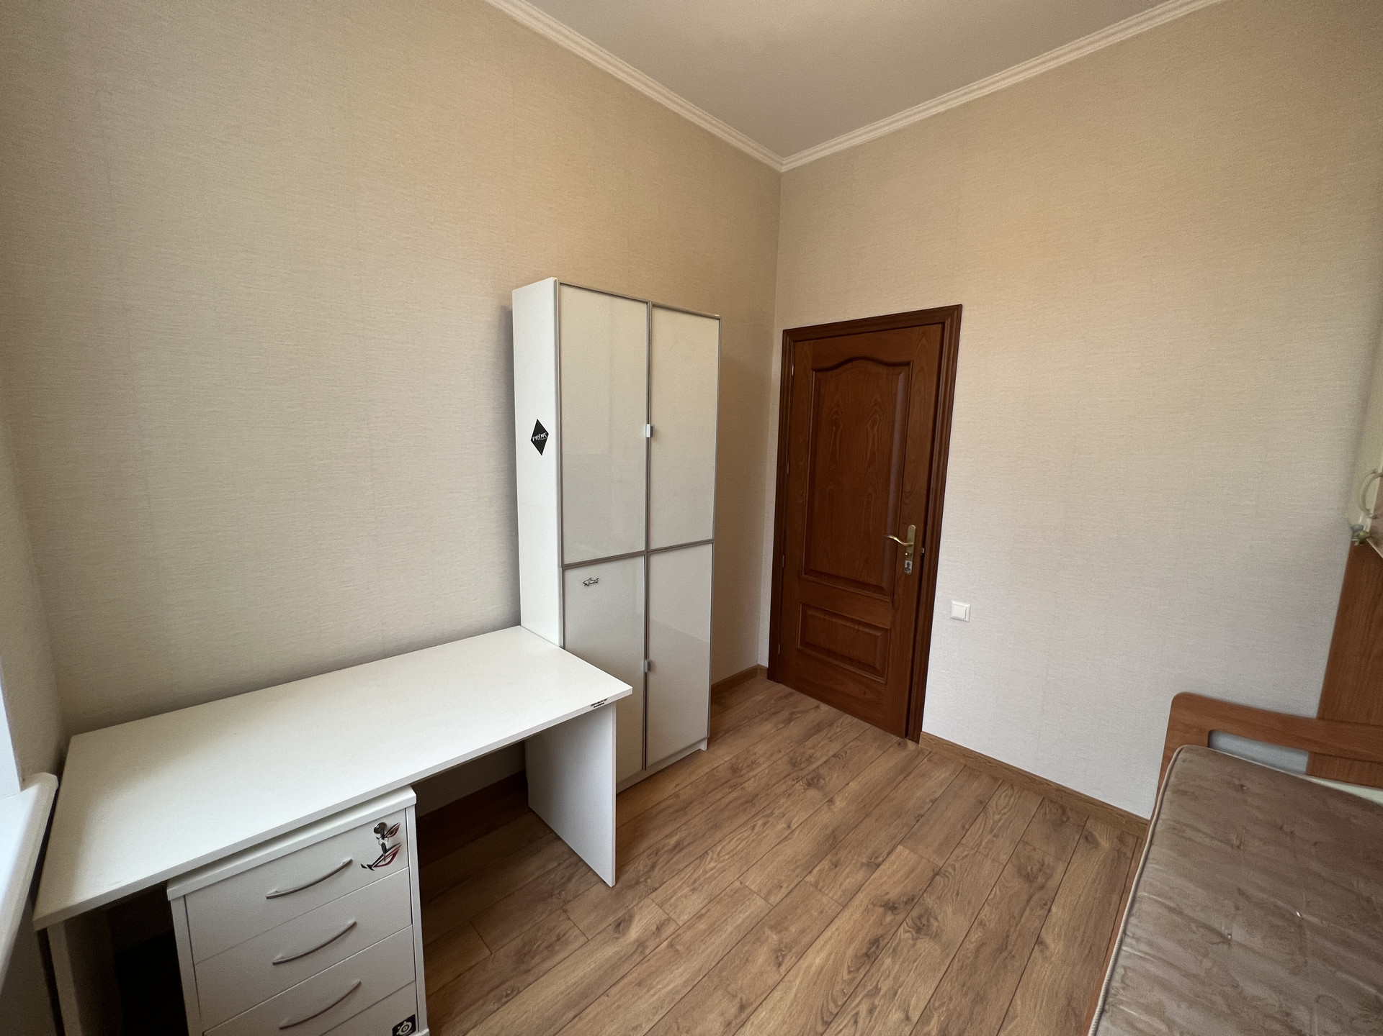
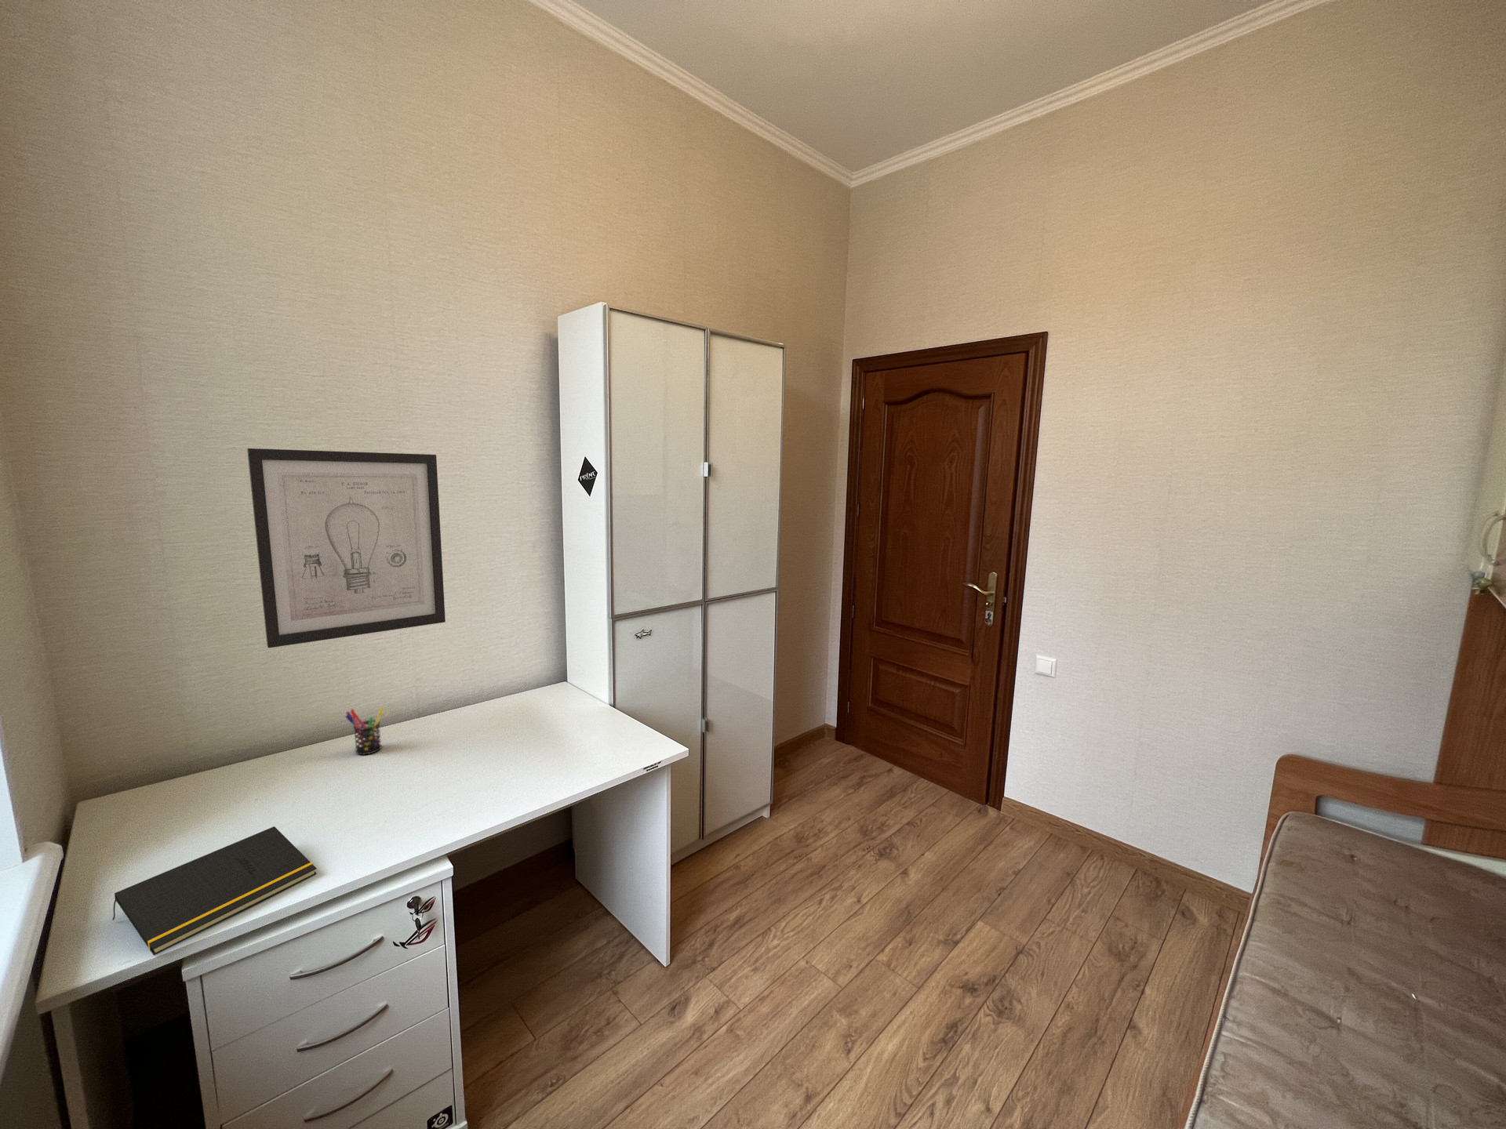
+ pen holder (366, 729)
+ notepad (222, 882)
+ wall art (357, 544)
